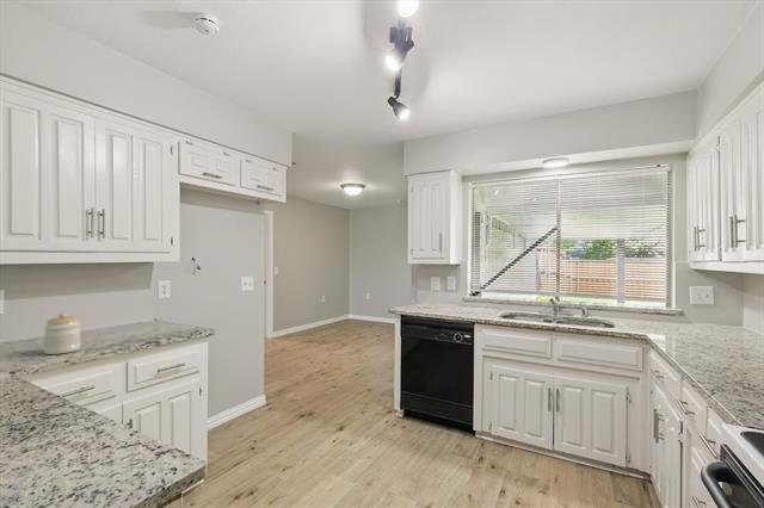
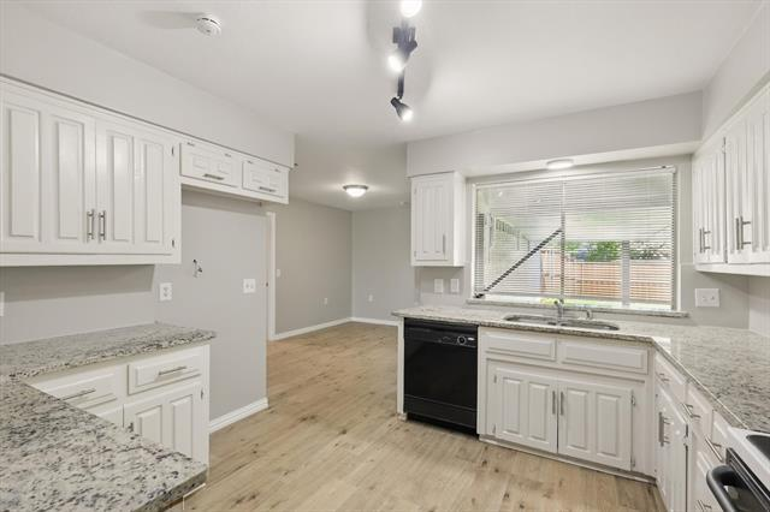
- jar (62, 332)
